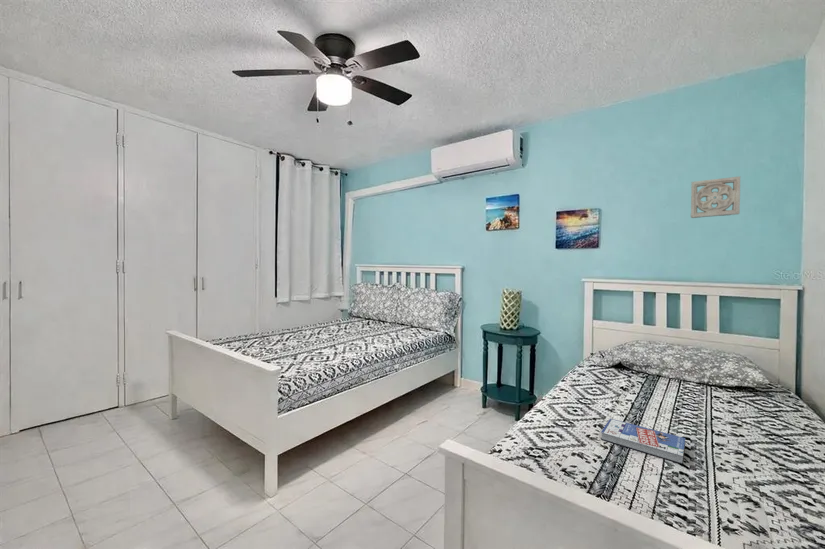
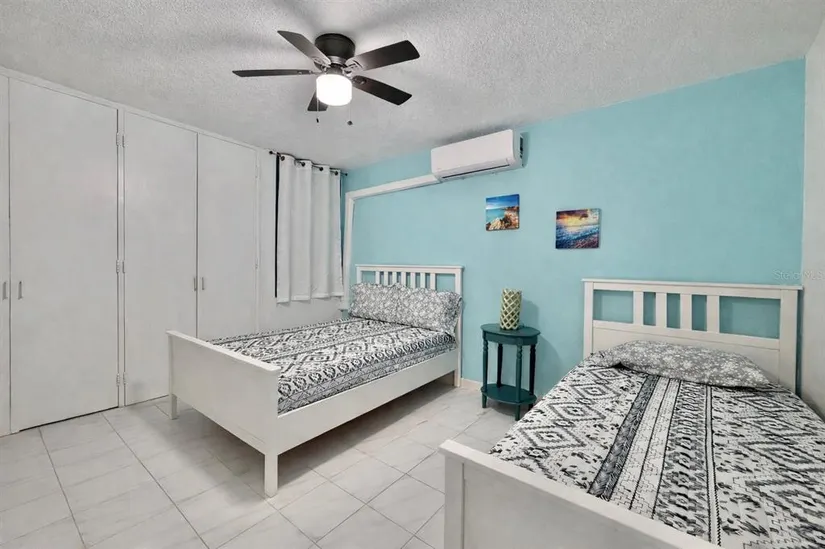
- wall ornament (714, 198)
- book (642, 438)
